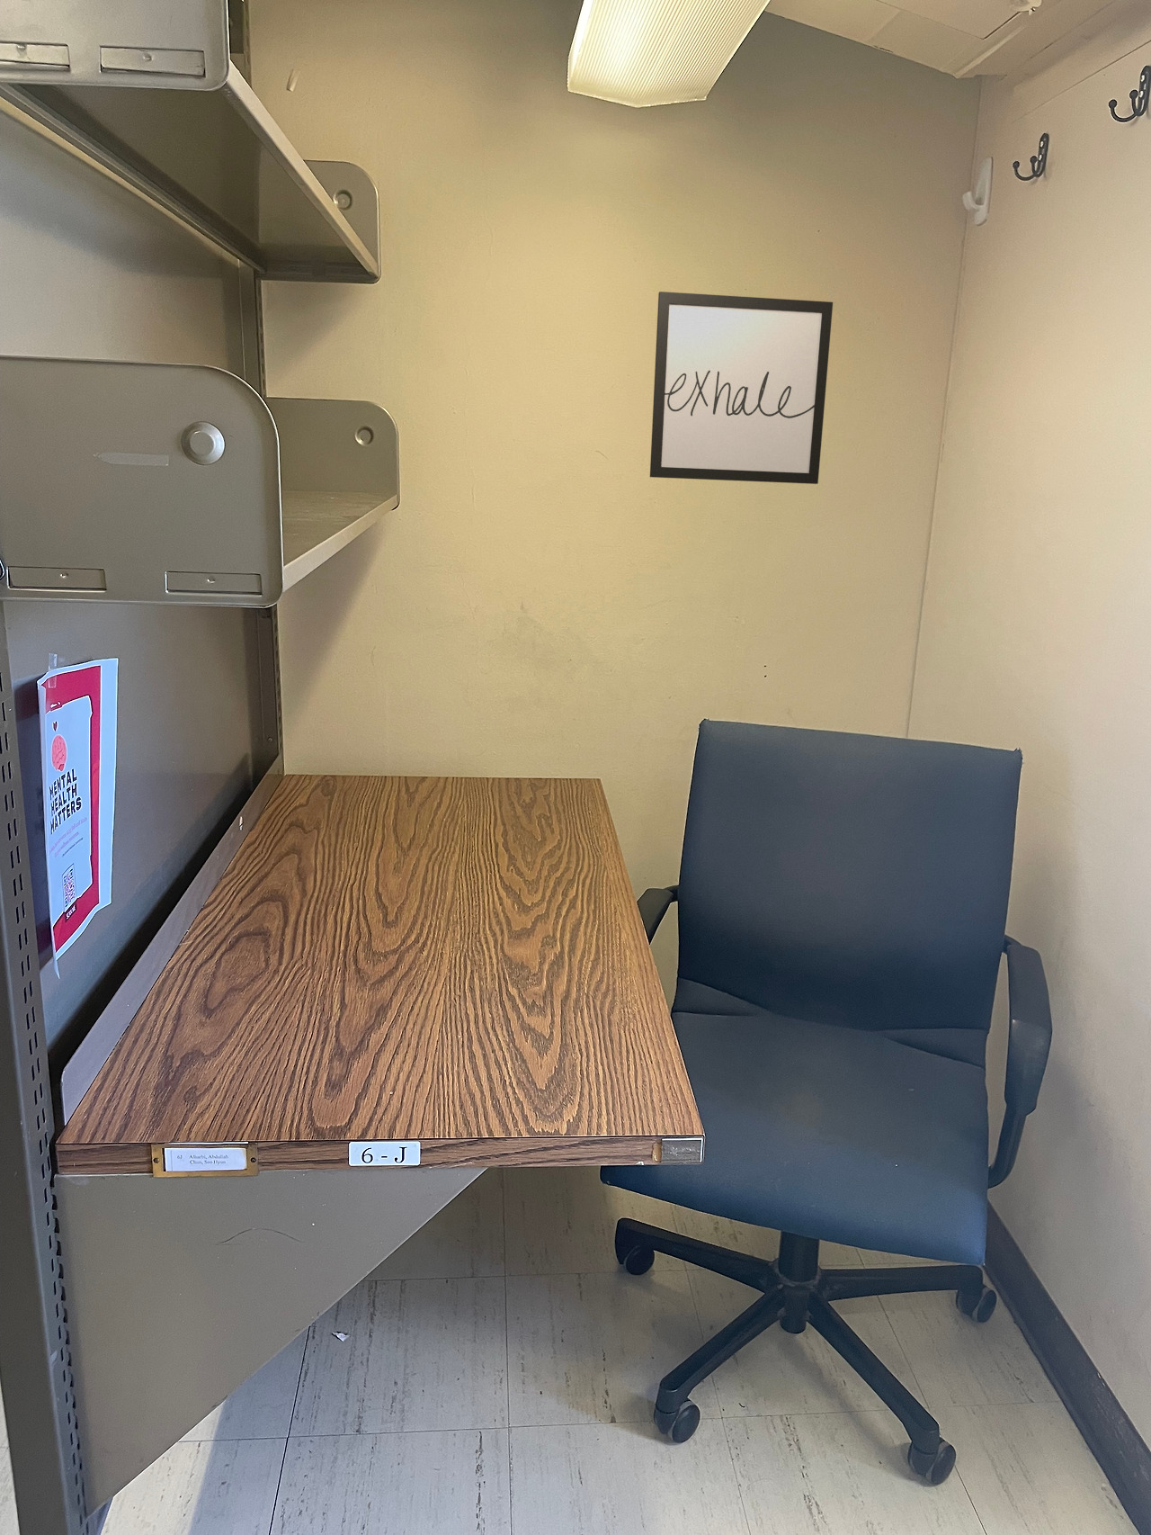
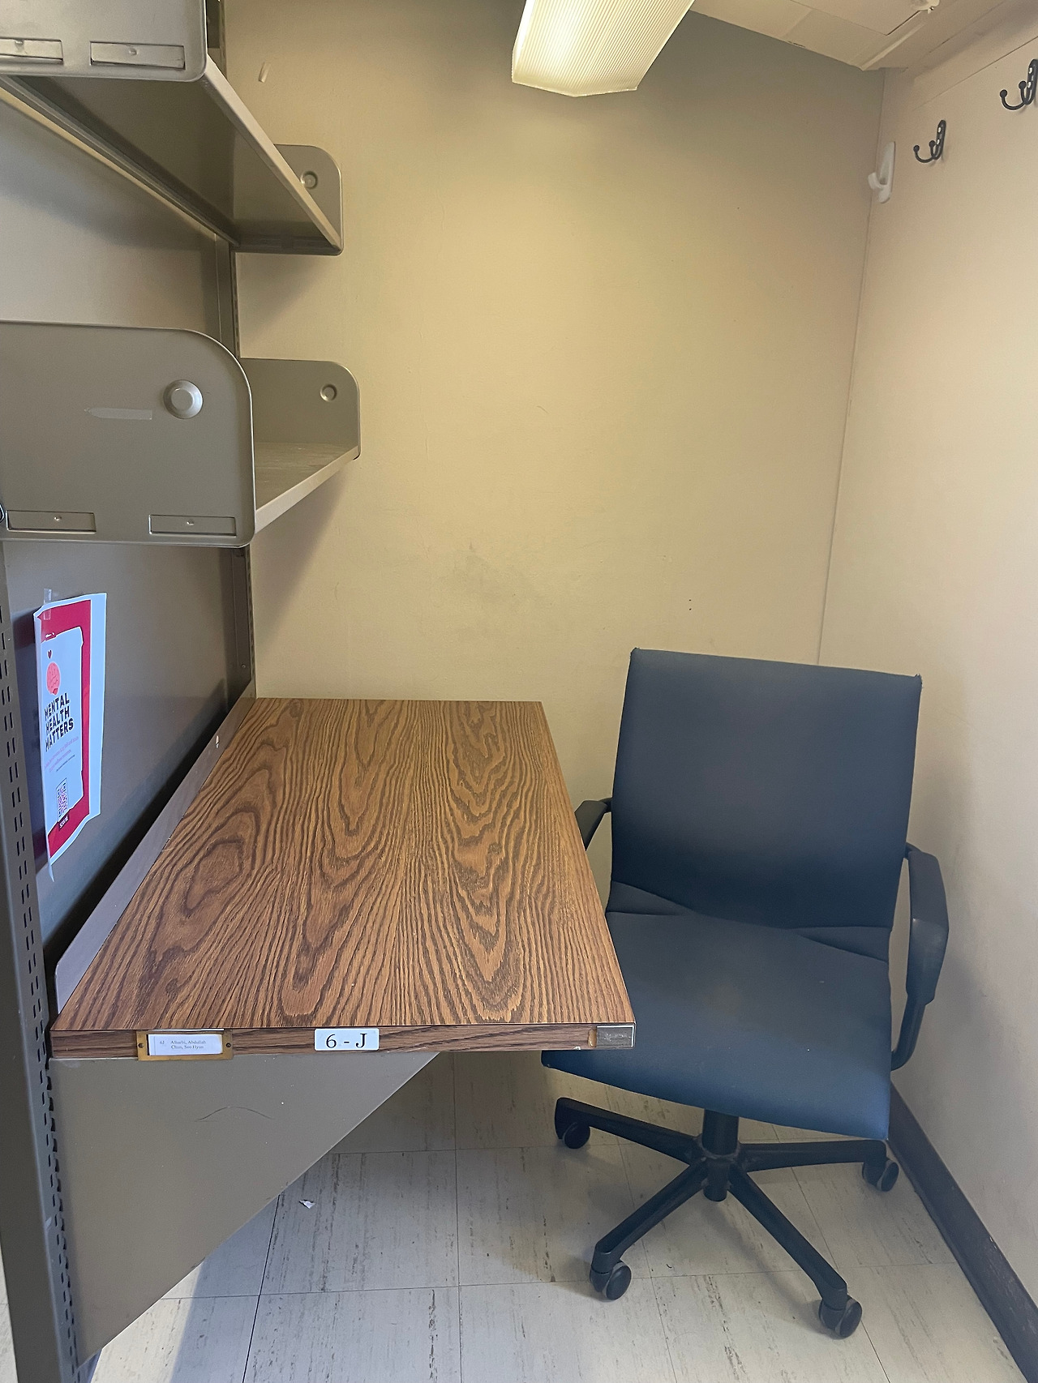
- wall art (740, 391)
